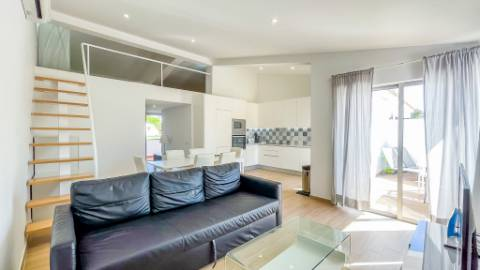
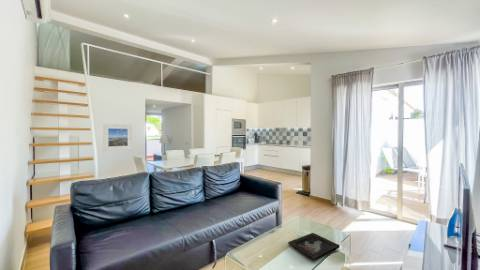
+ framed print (118, 137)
+ decorative tray (313, 245)
